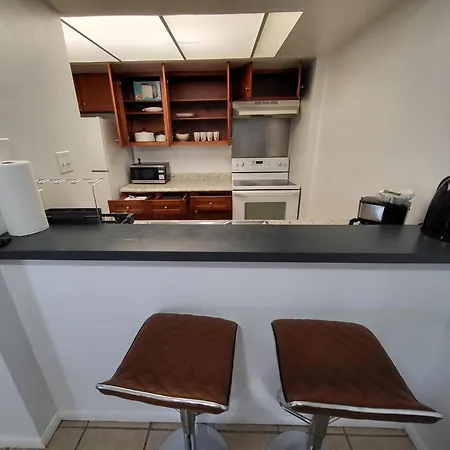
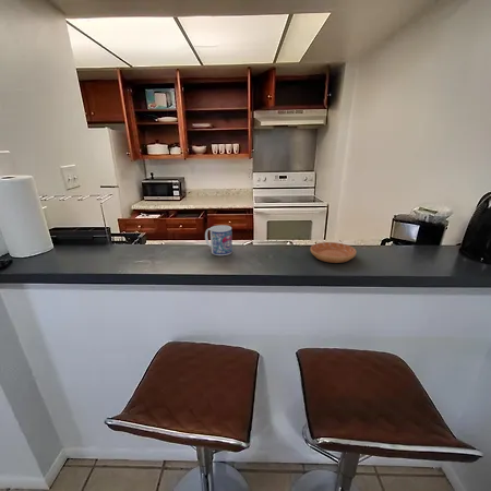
+ saucer (332, 252)
+ mug (216, 239)
